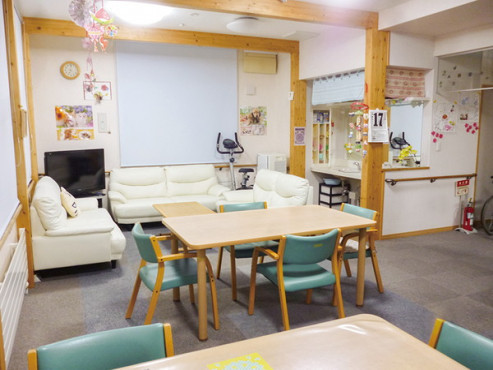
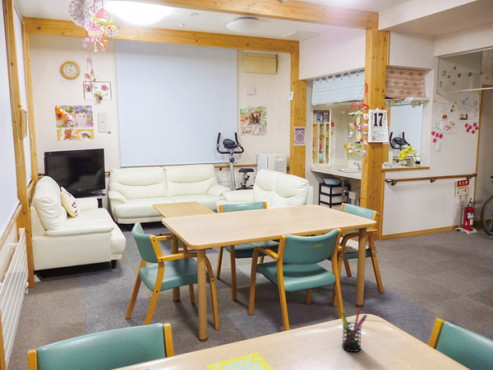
+ pen holder (350, 327)
